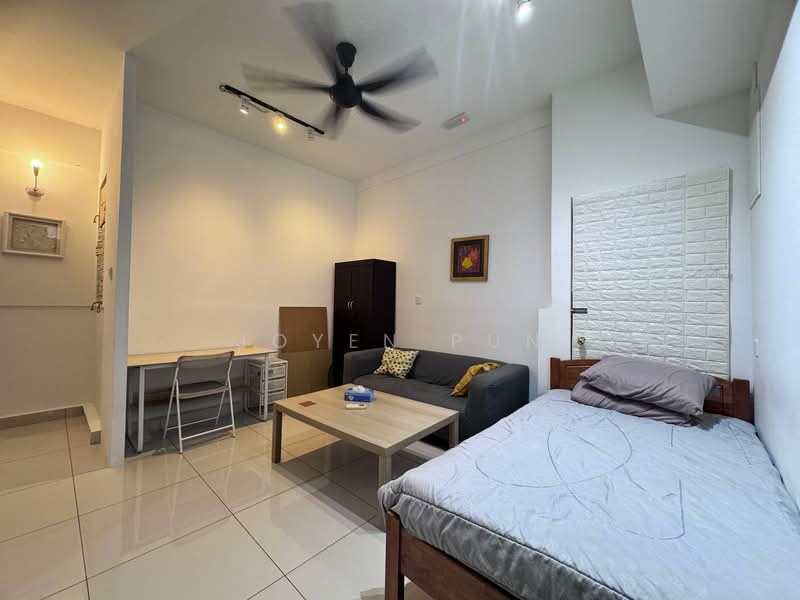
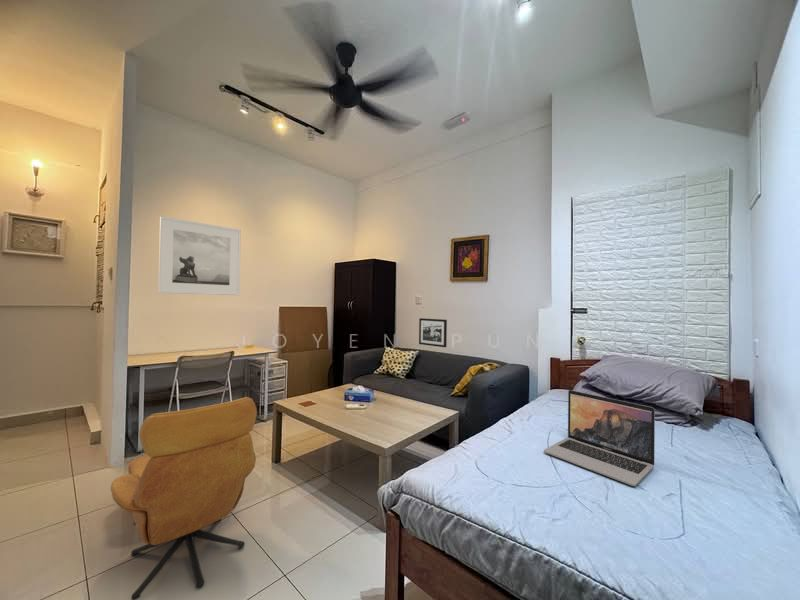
+ picture frame (432, 332)
+ armchair (180, 456)
+ laptop (596, 431)
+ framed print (202, 258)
